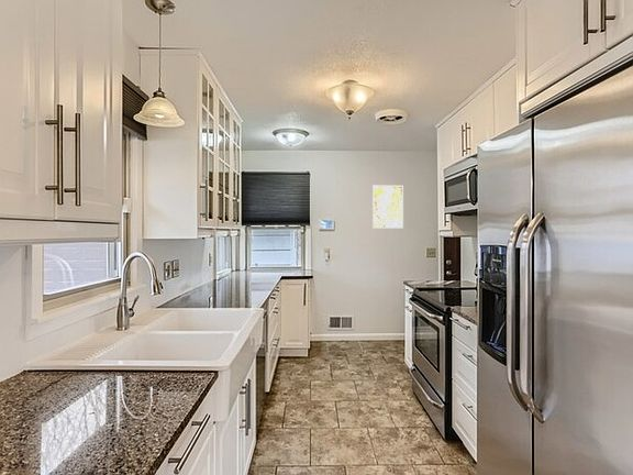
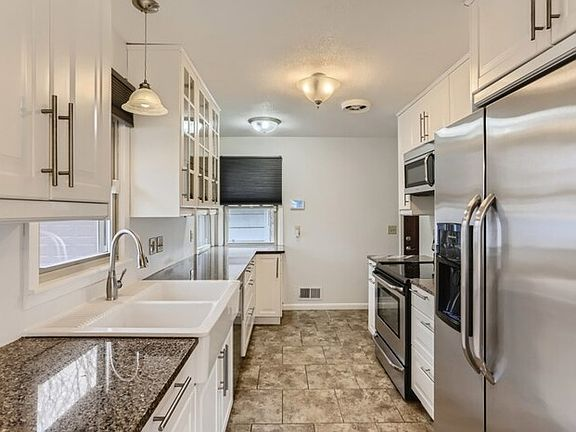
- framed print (388, 207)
